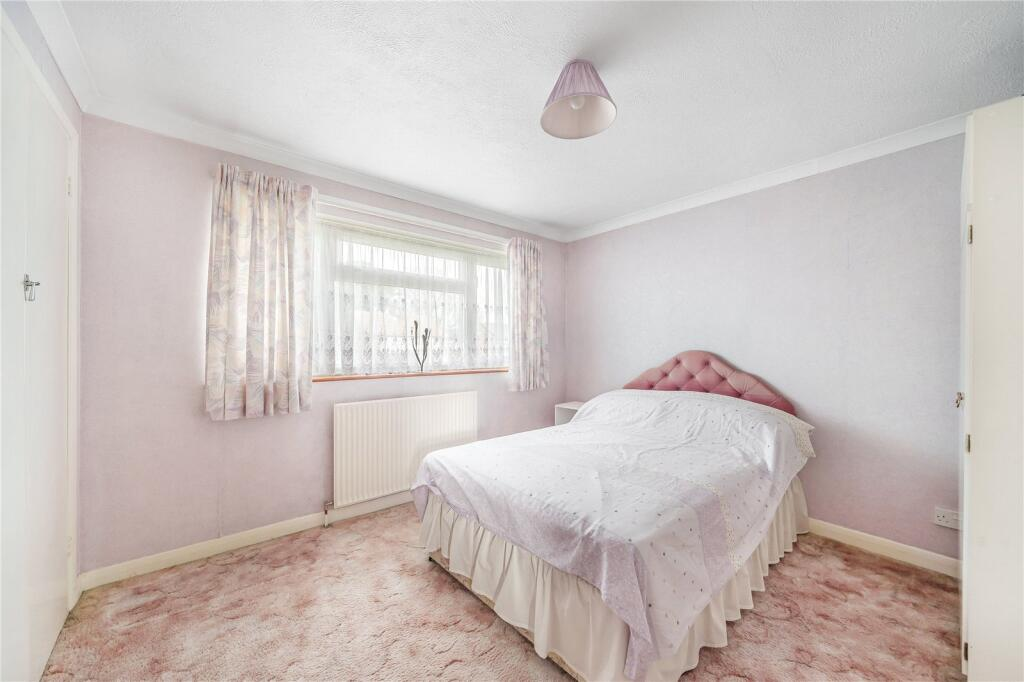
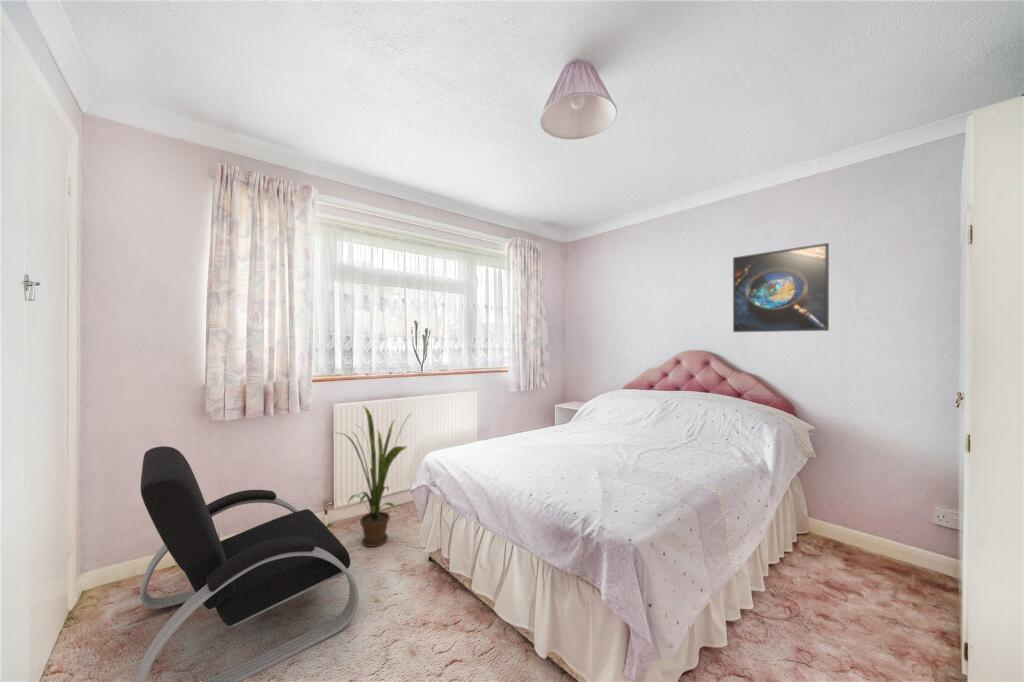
+ armchair (247, 531)
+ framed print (777, 291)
+ house plant (371, 474)
